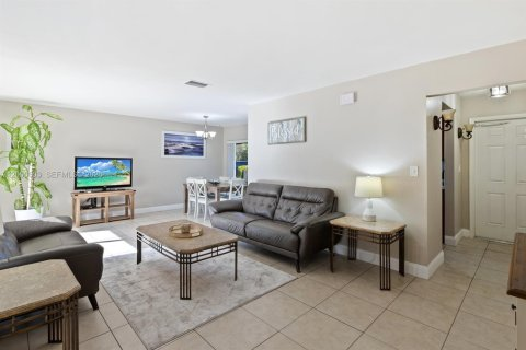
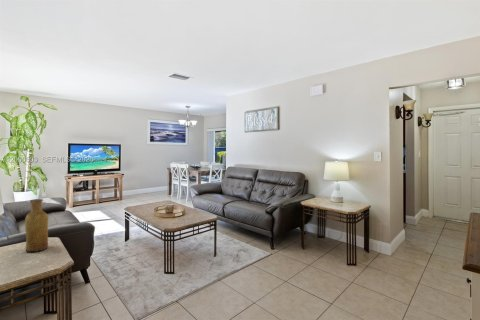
+ vase (36, 224)
